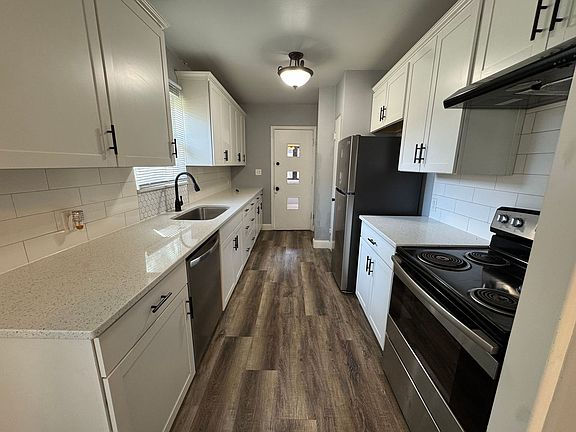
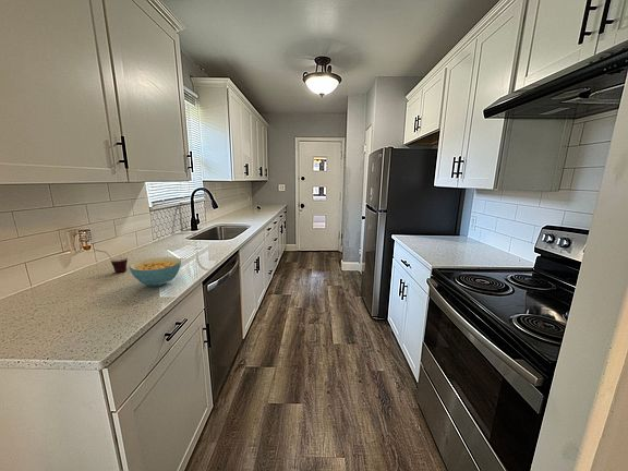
+ cereal bowl (157, 273)
+ cup (111, 259)
